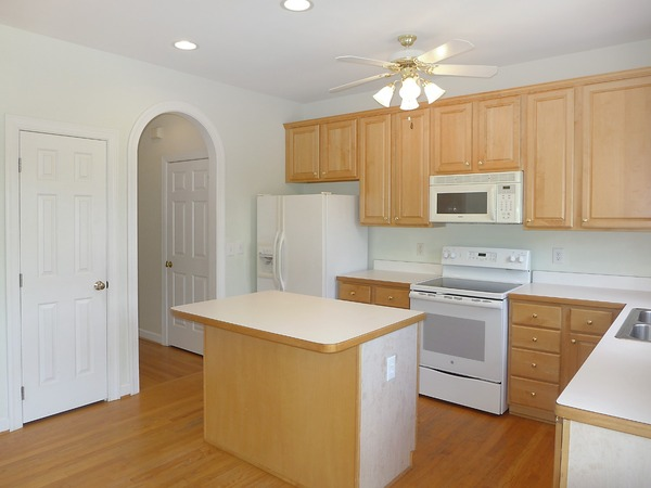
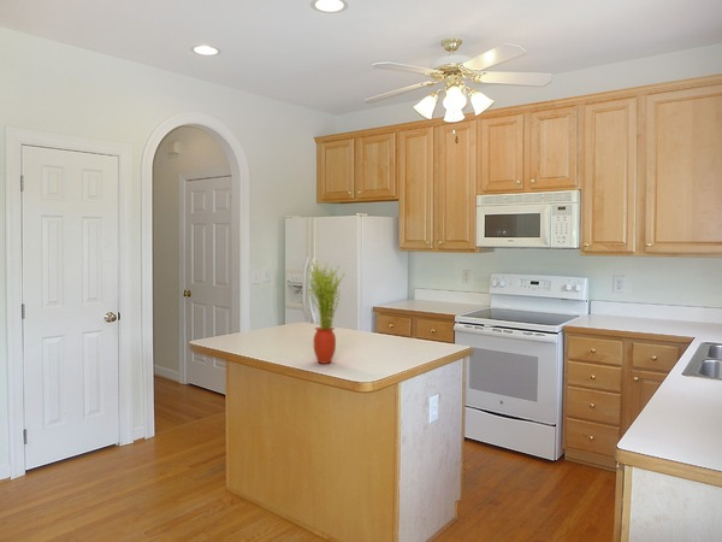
+ potted plant (325, 312)
